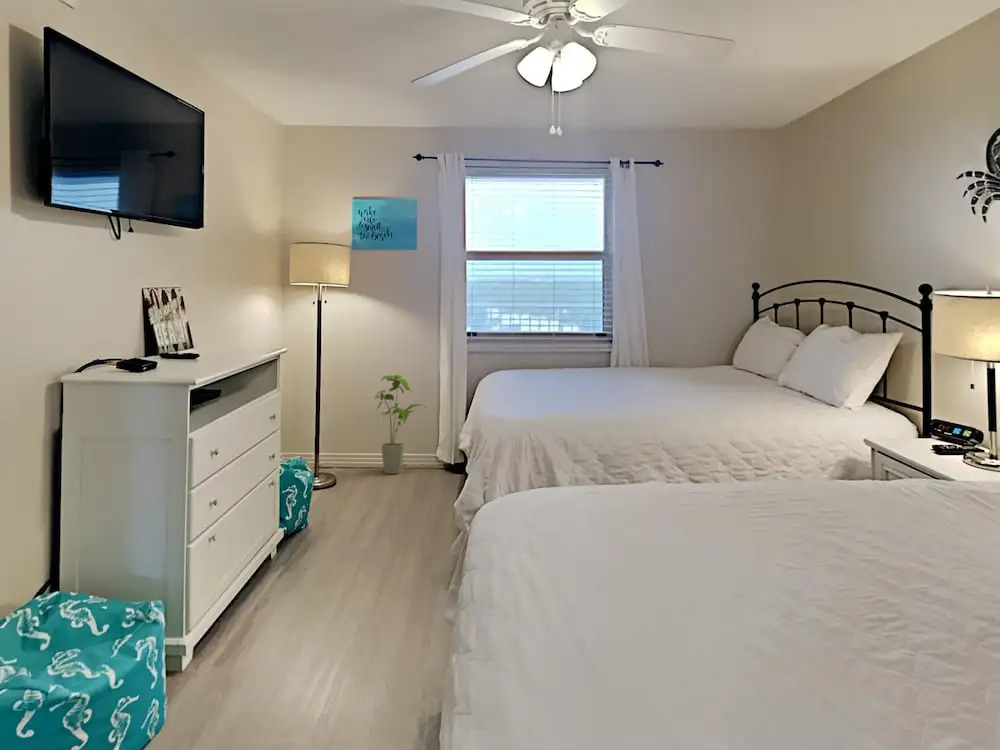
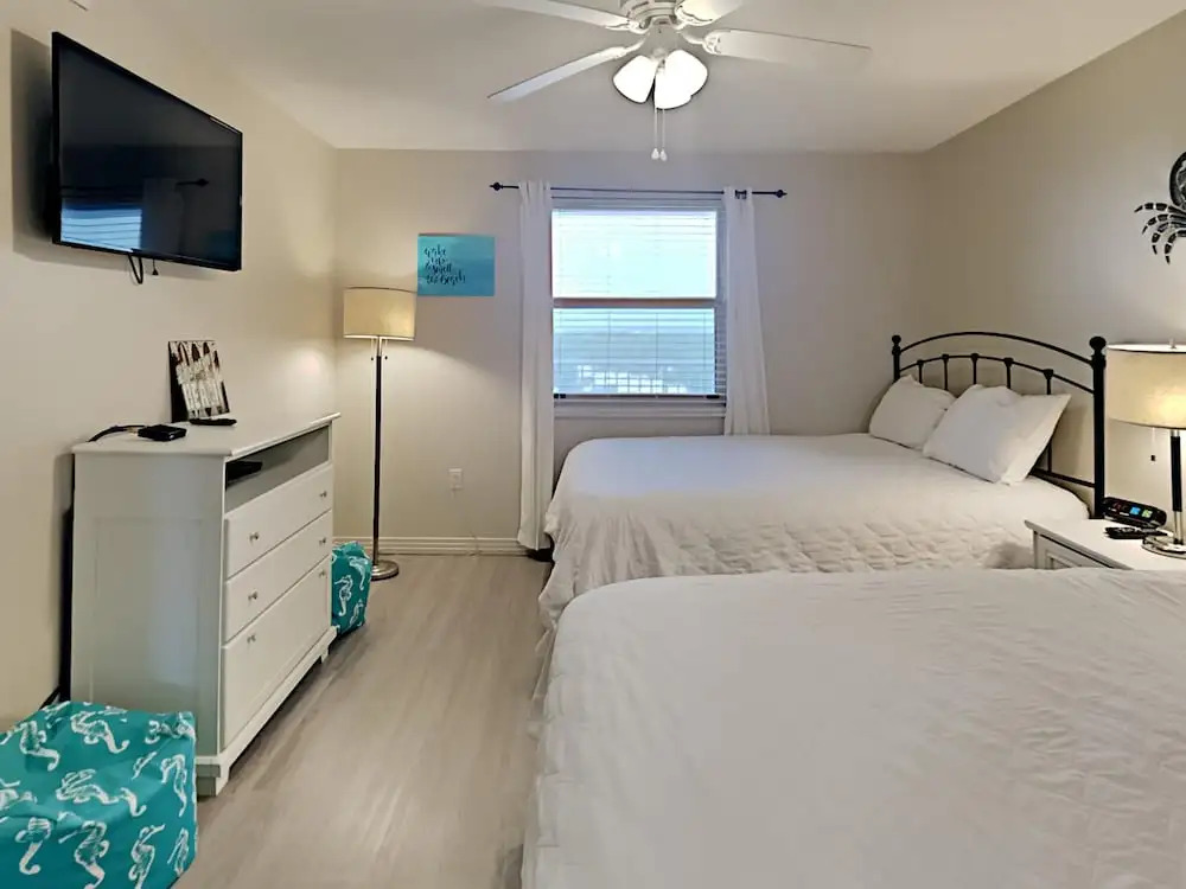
- house plant (399, 424)
